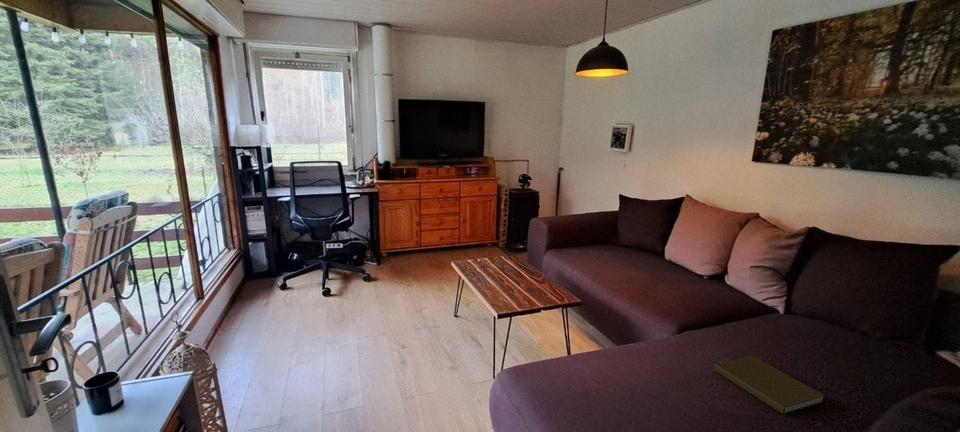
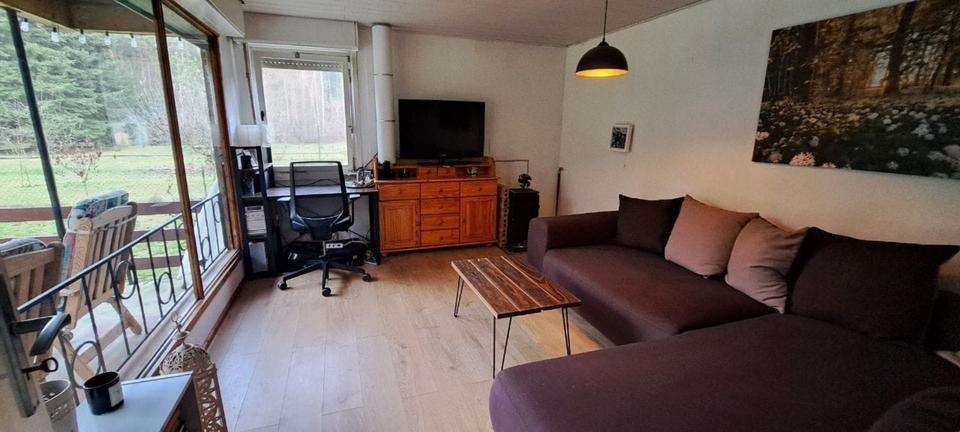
- book (765, 382)
